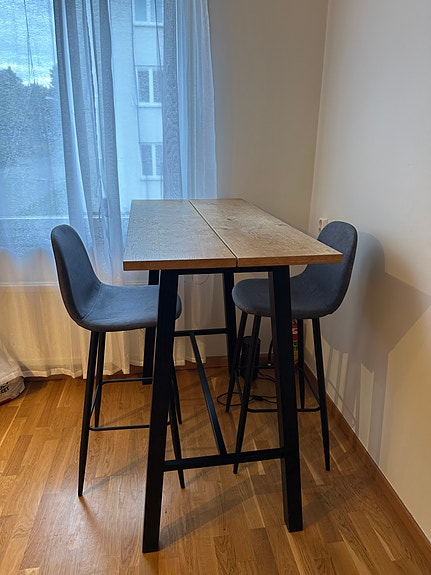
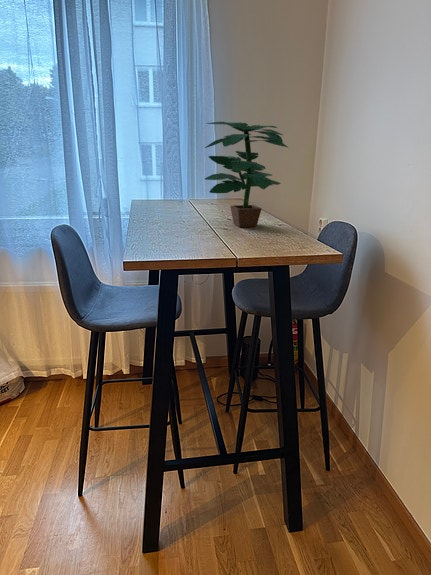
+ potted plant (245, 174)
